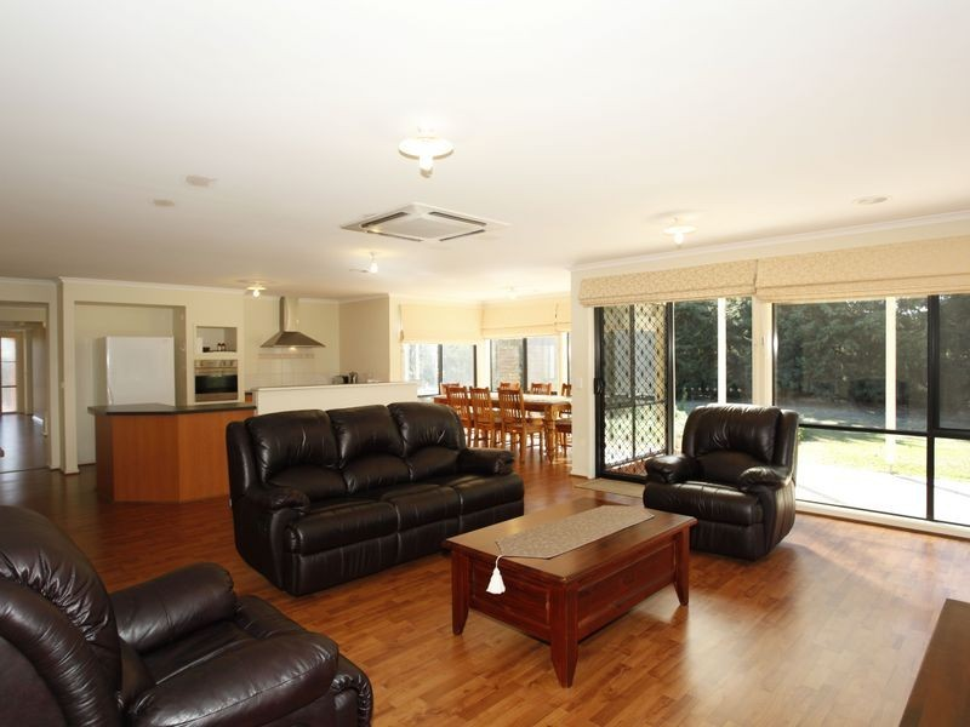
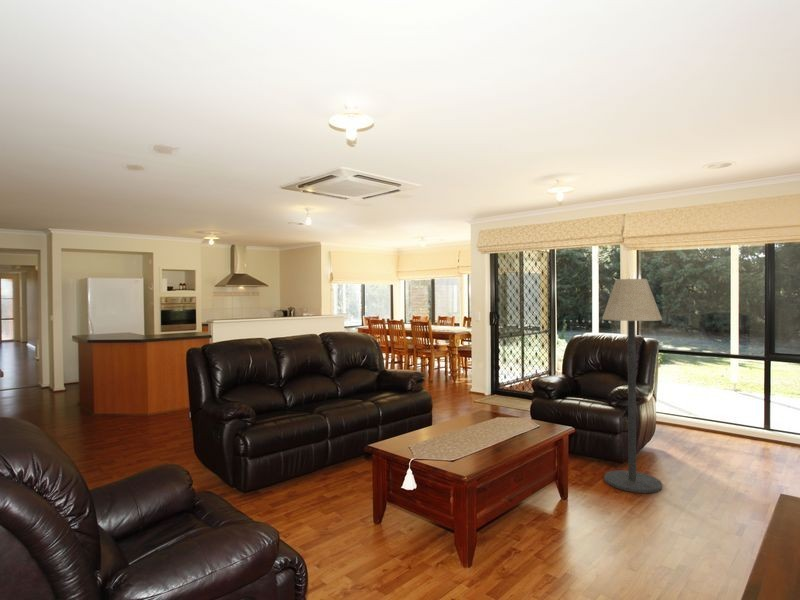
+ floor lamp (631, 381)
